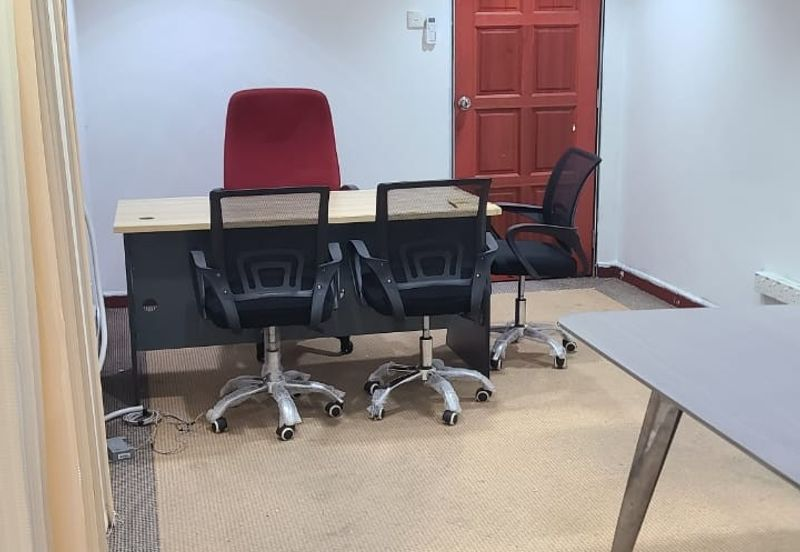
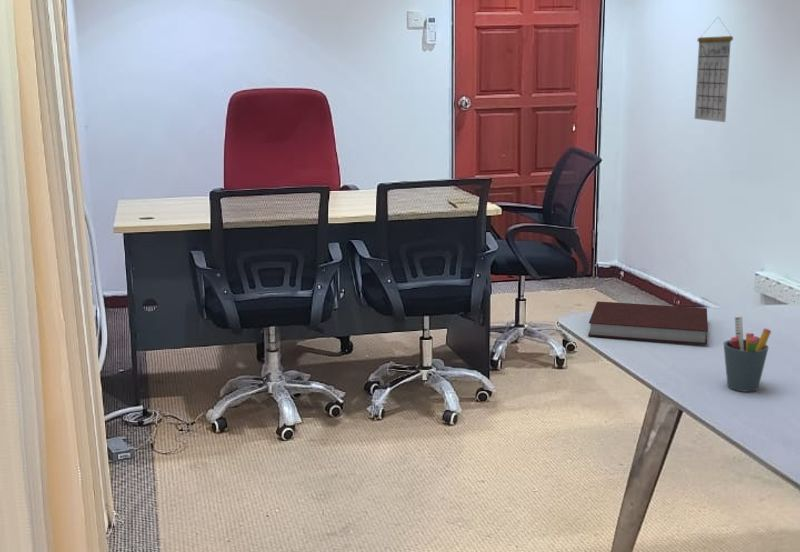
+ calendar (712, 69)
+ pen holder (745, 354)
+ notebook (648, 321)
